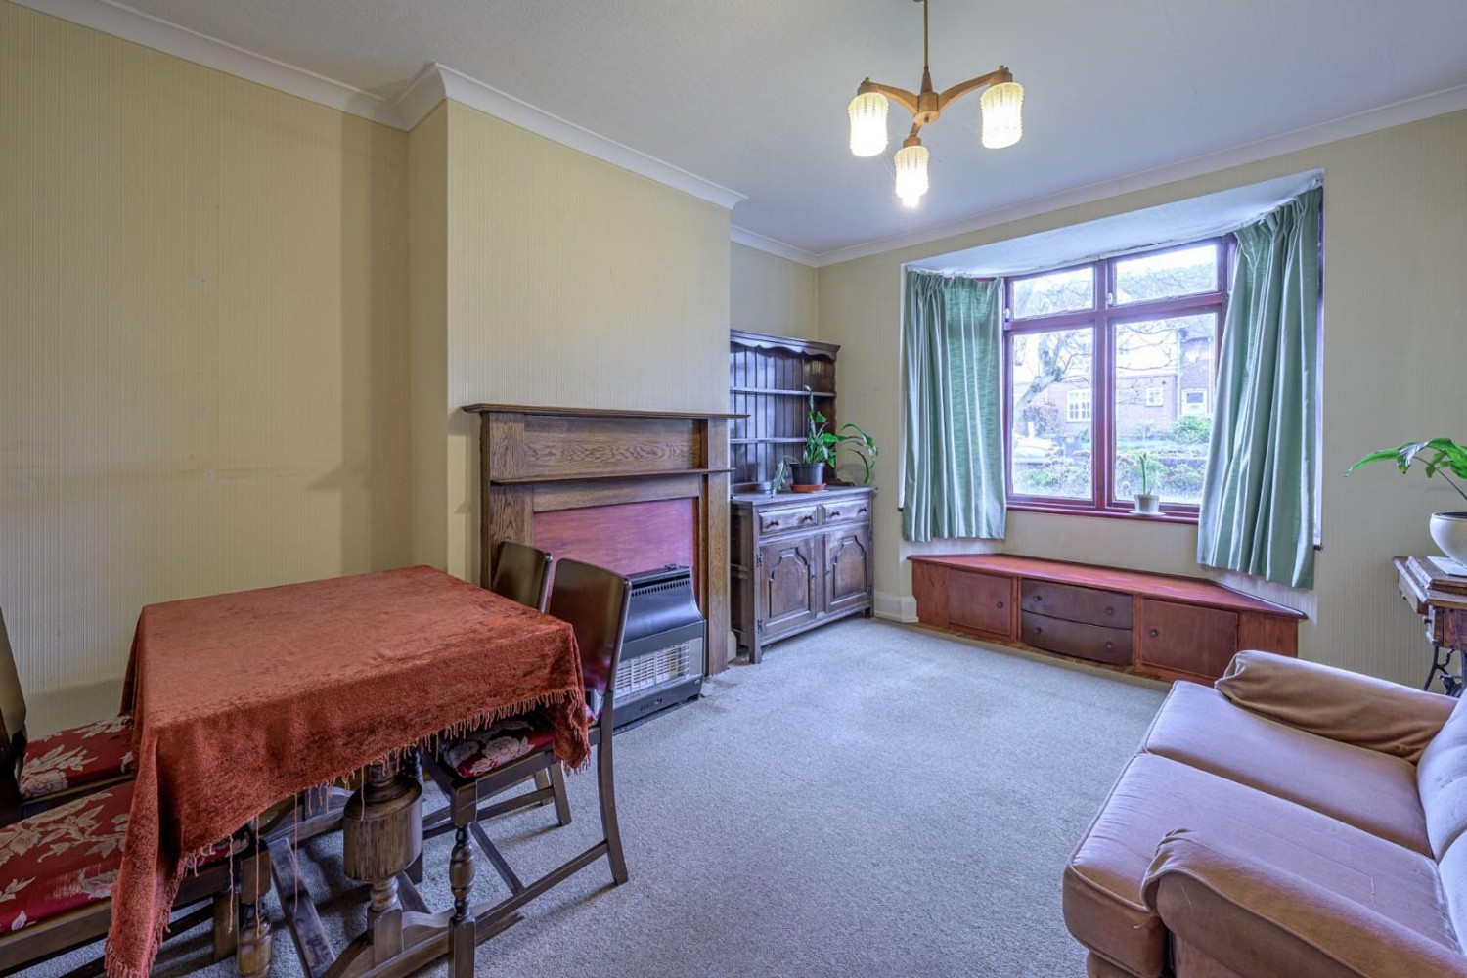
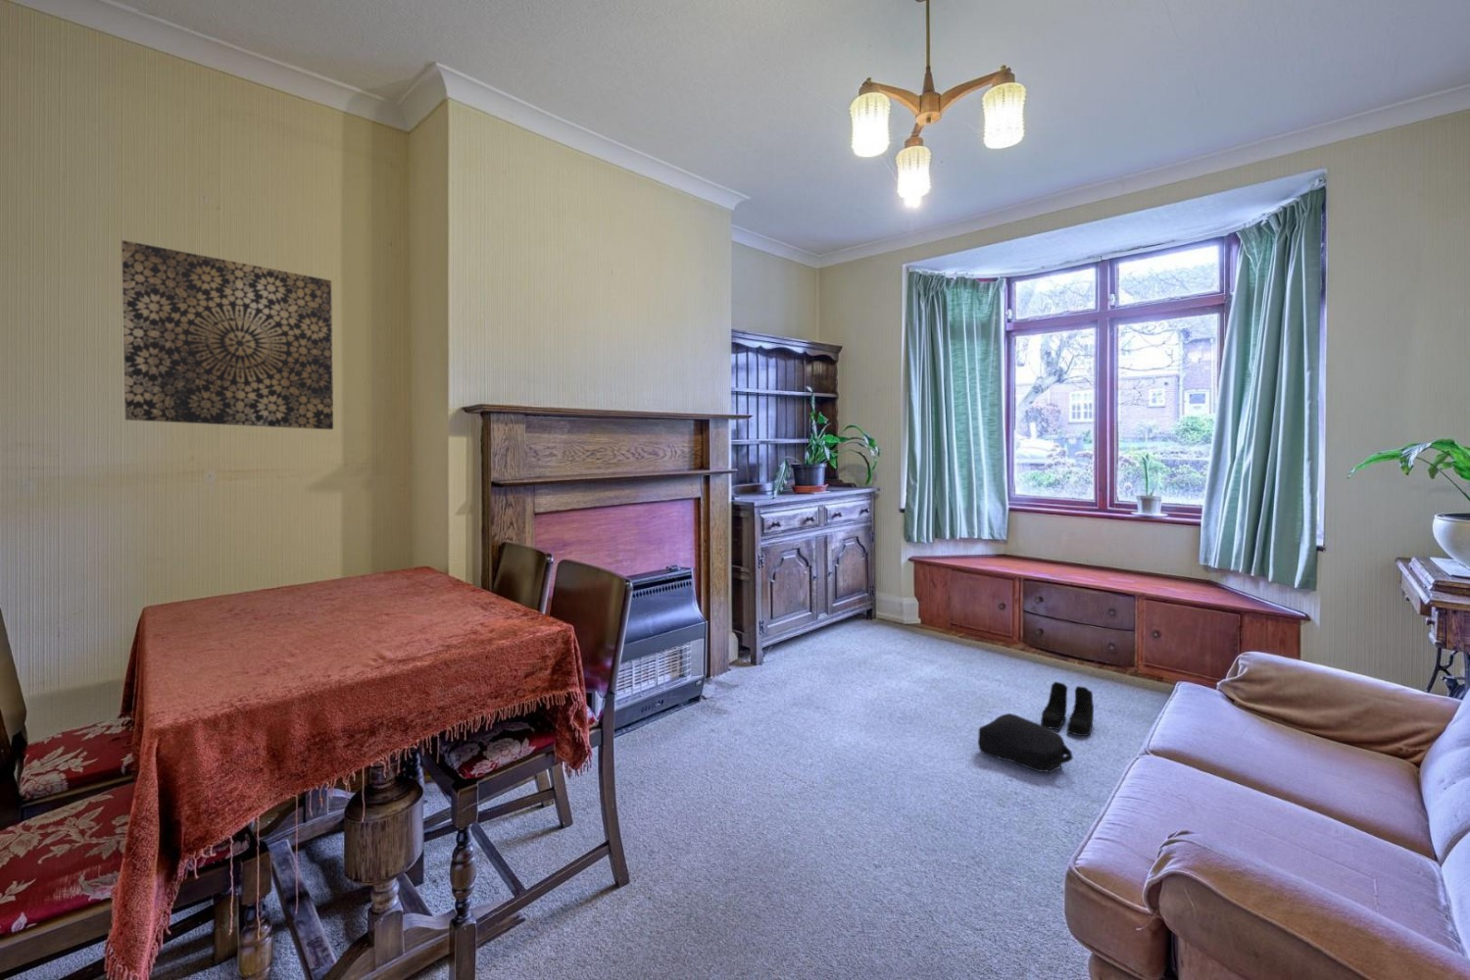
+ wall art (236, 343)
+ backpack (1028, 743)
+ boots (1066, 705)
